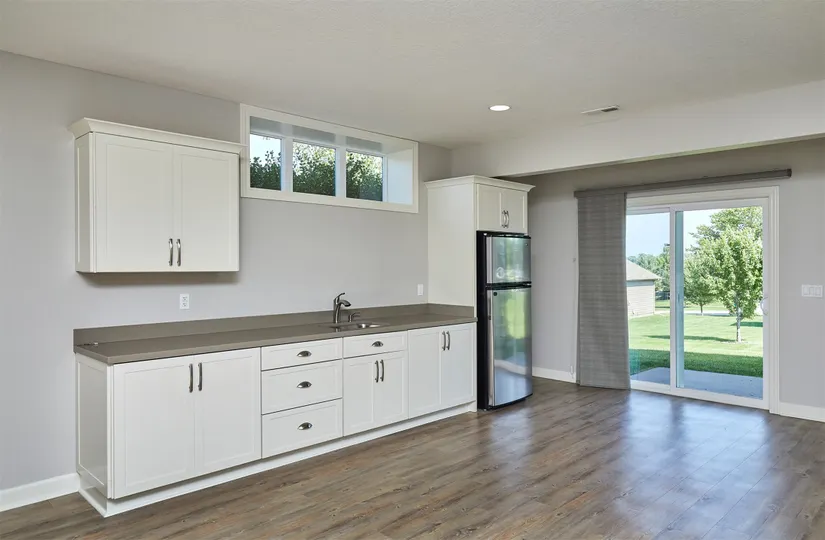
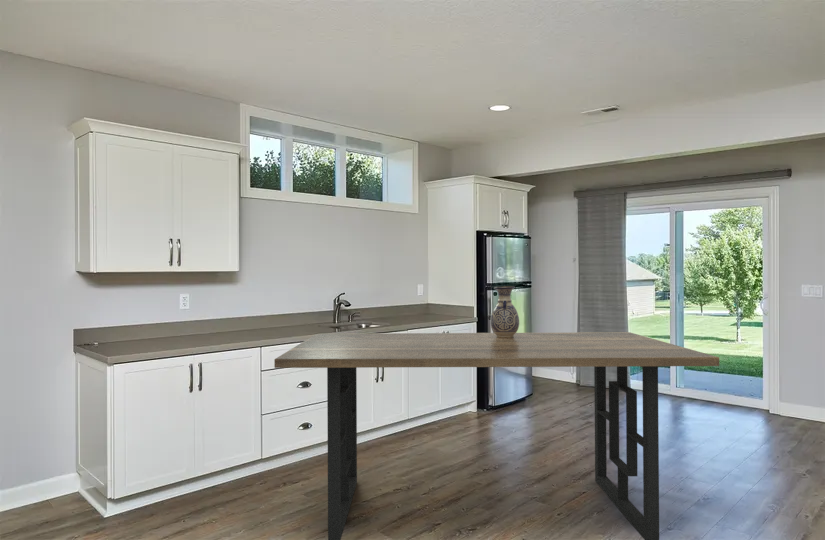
+ dining table (482, 366)
+ vase (504, 311)
